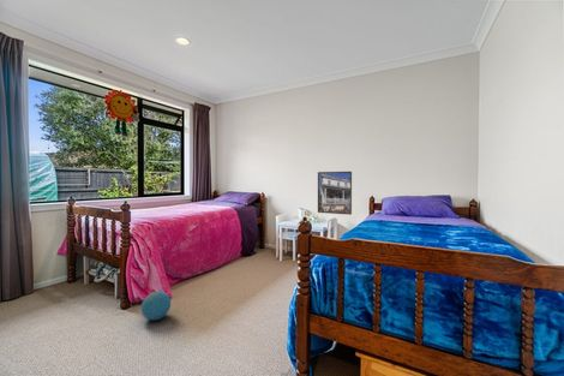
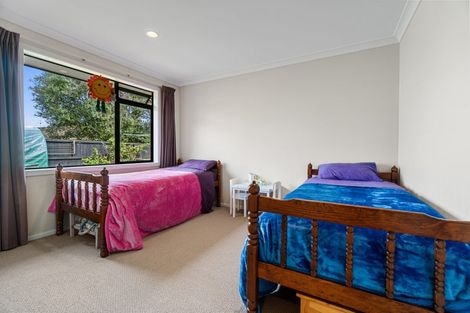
- ball (156, 305)
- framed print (334, 192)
